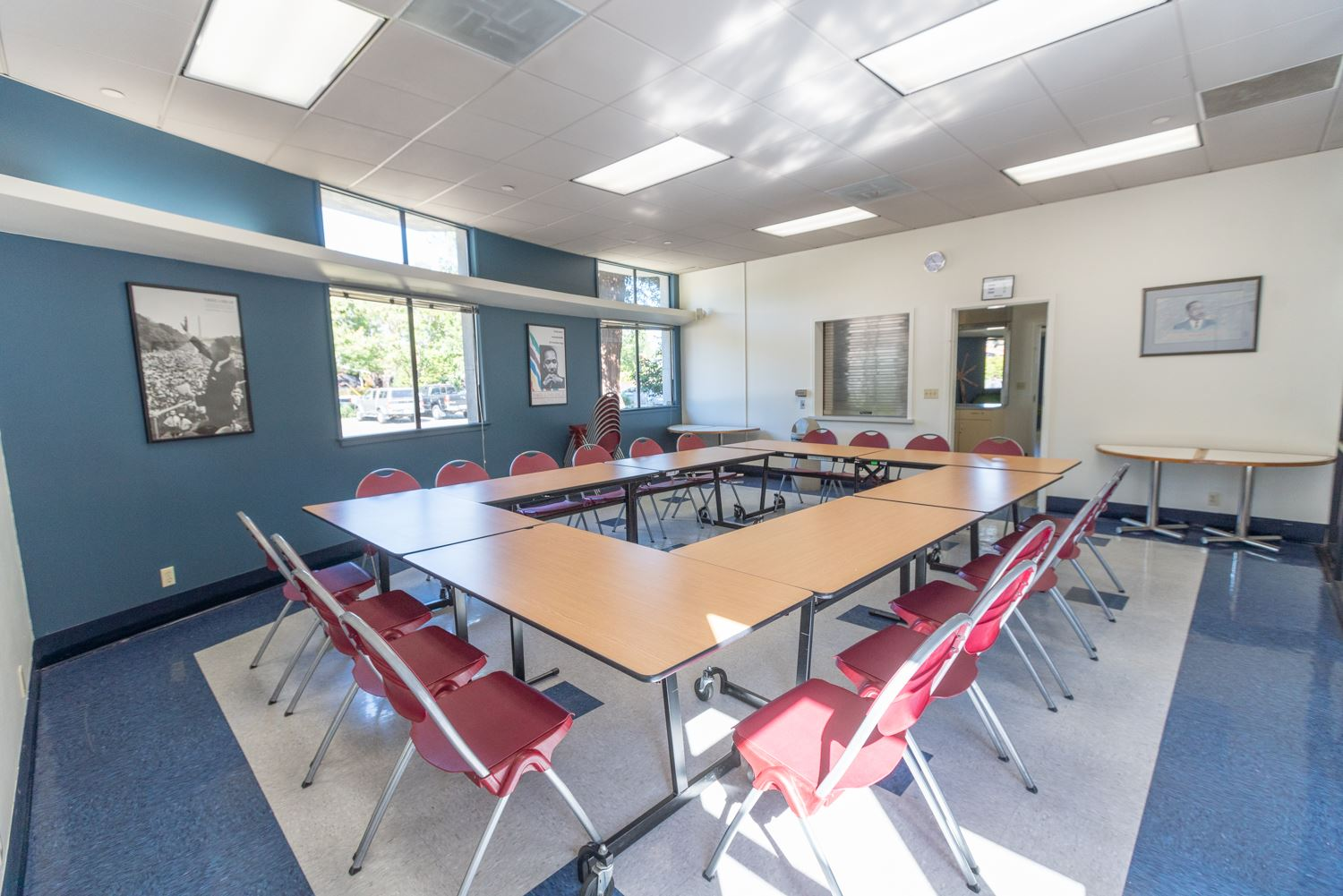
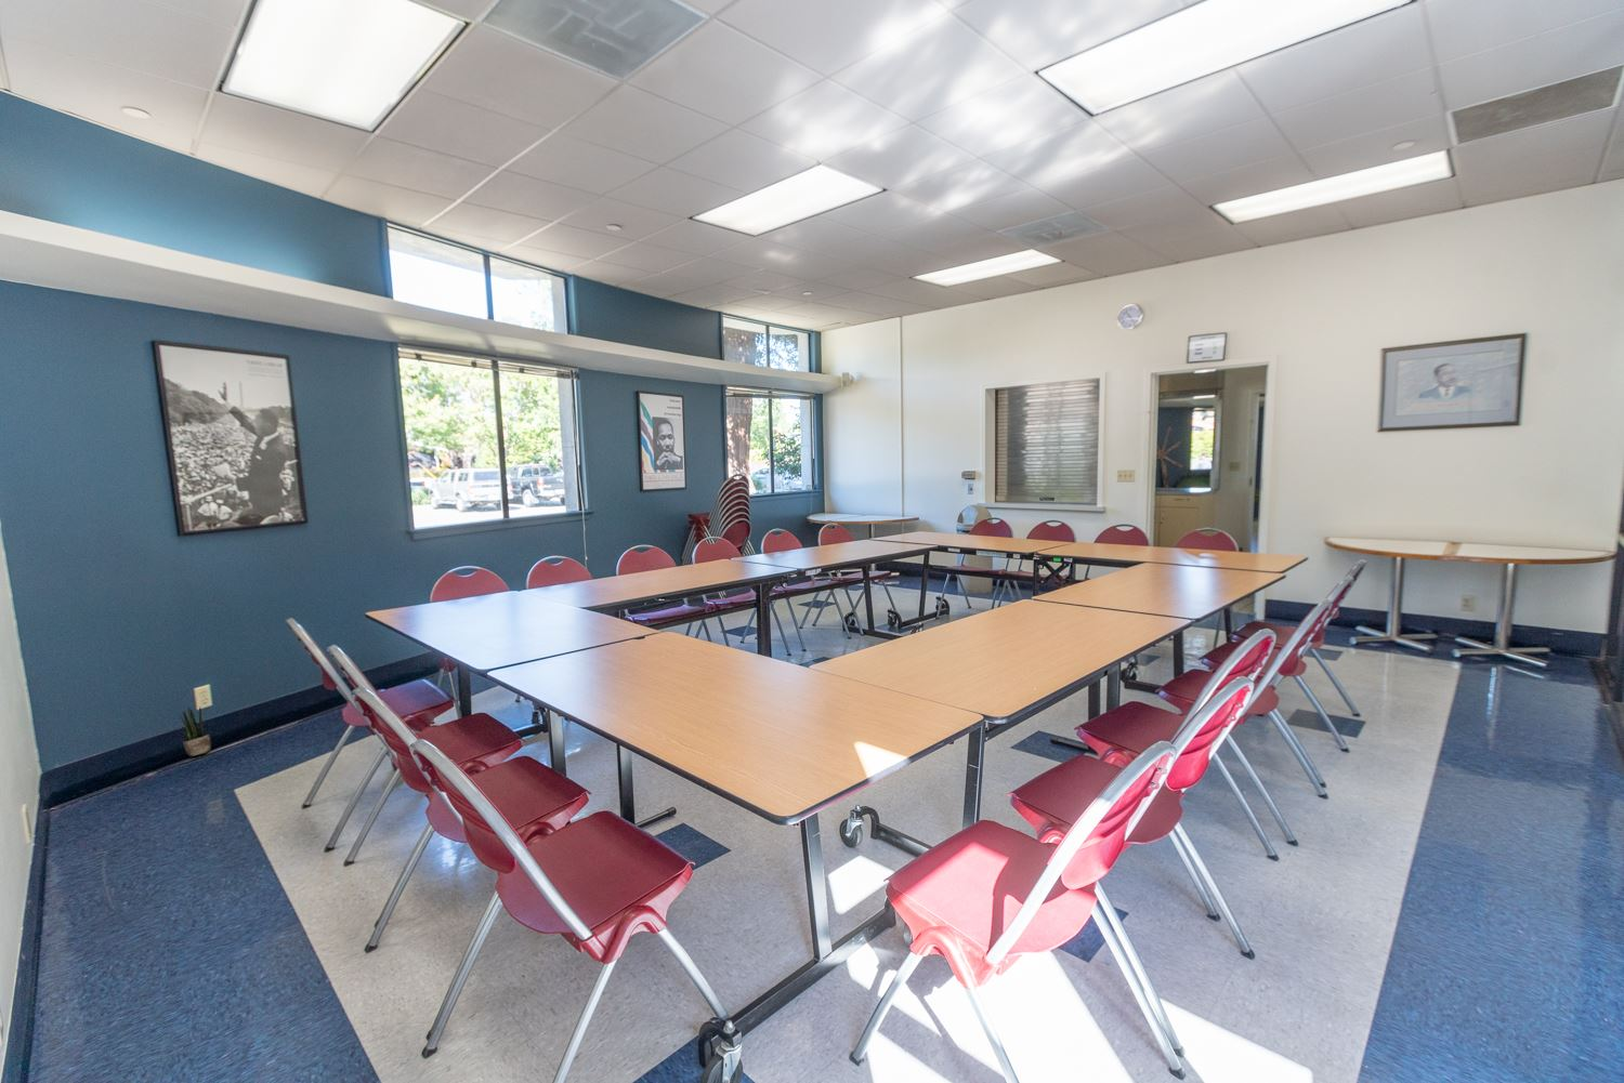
+ potted plant (193, 729)
